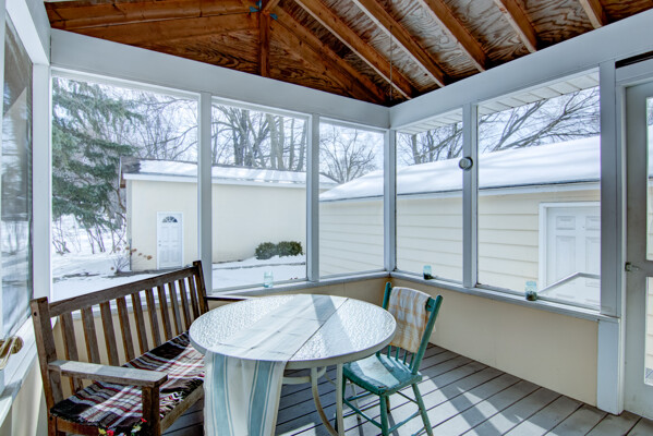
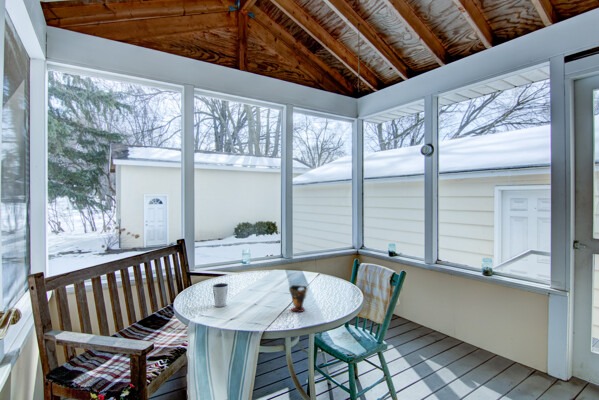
+ dixie cup (220, 295)
+ cup (298, 298)
